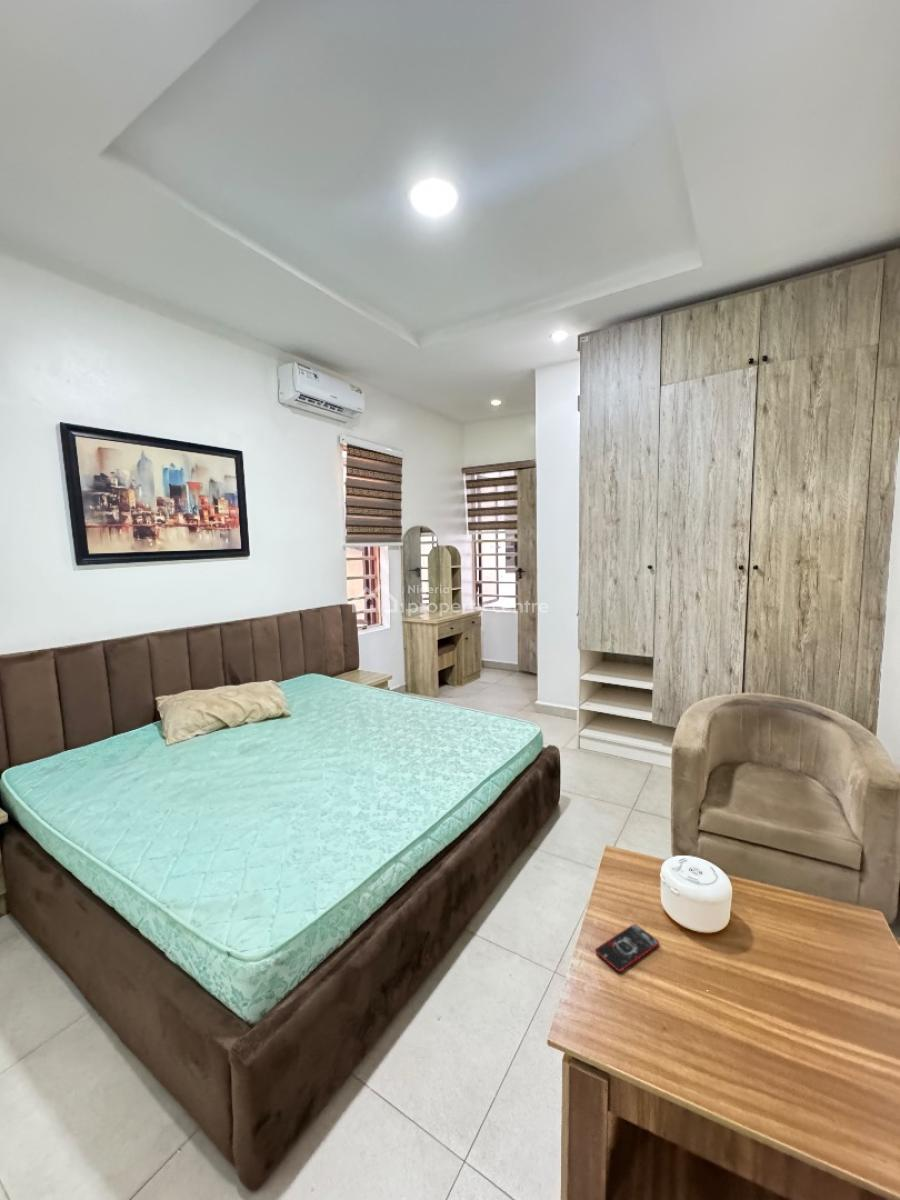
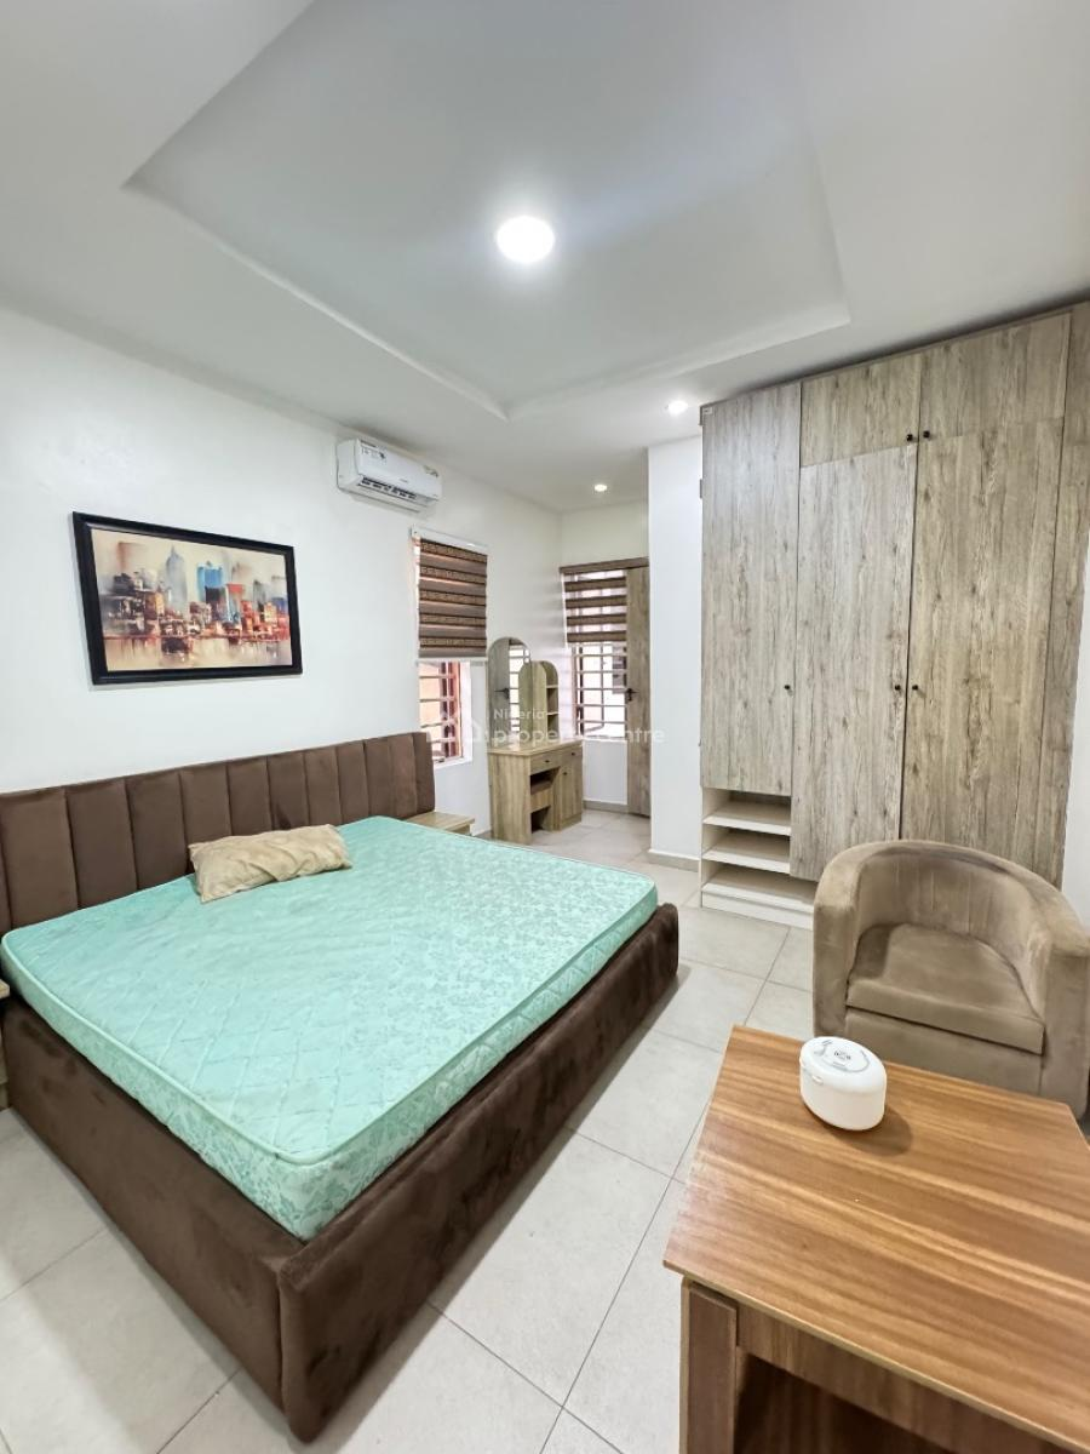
- smartphone (627, 946)
